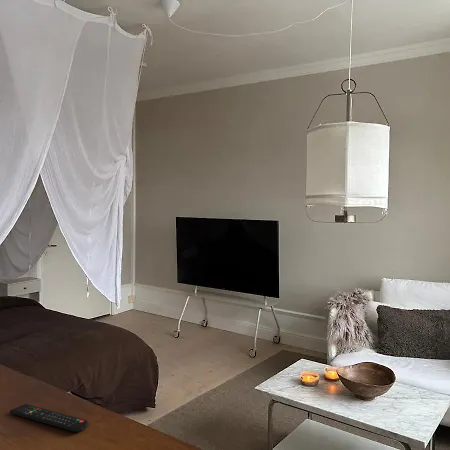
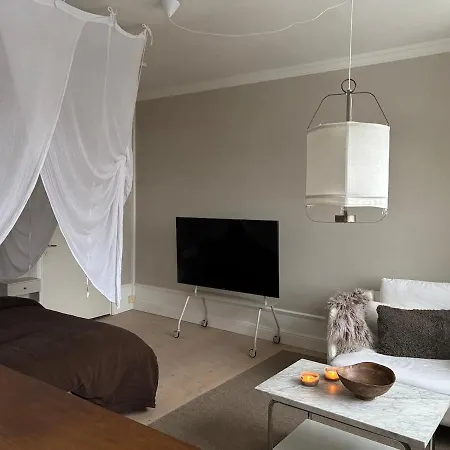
- remote control (48, 418)
